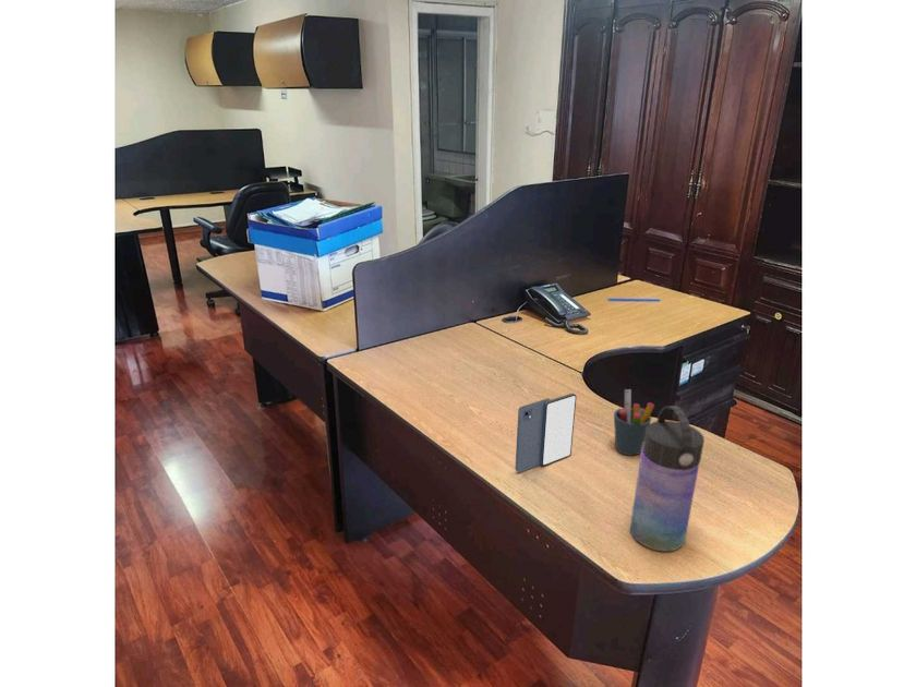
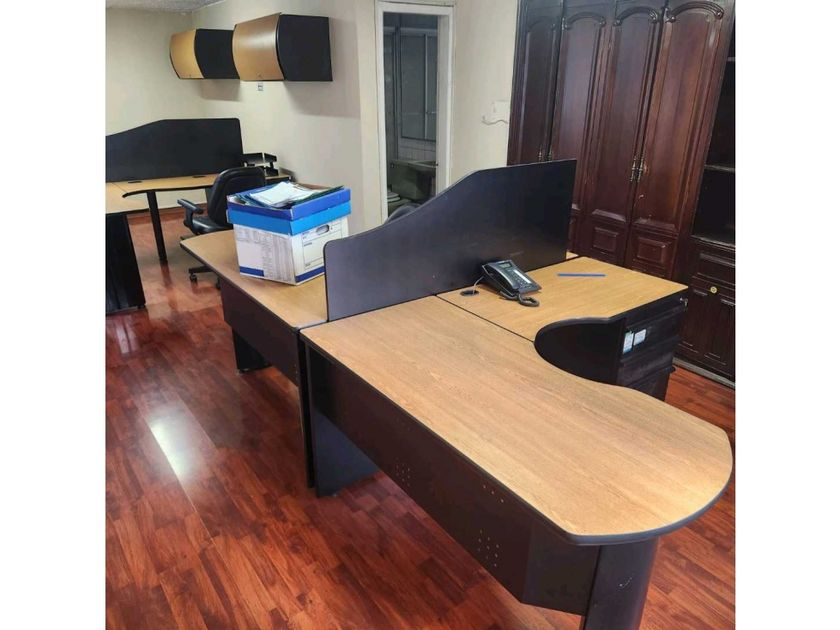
- water bottle (666, 473)
- pen holder (631, 423)
- smartphone (545, 432)
